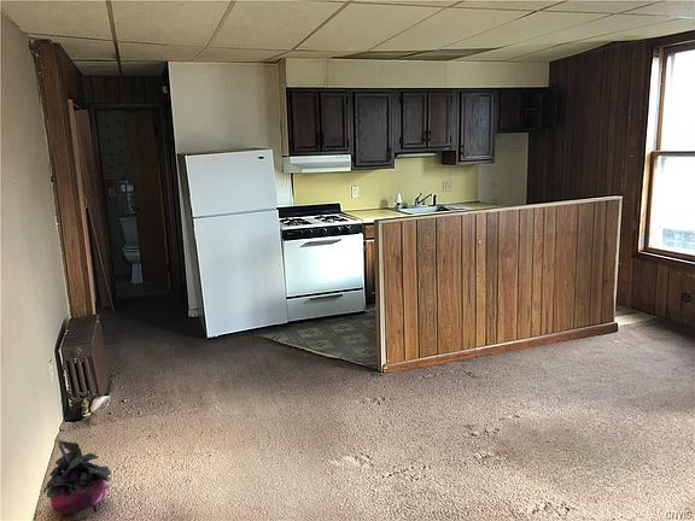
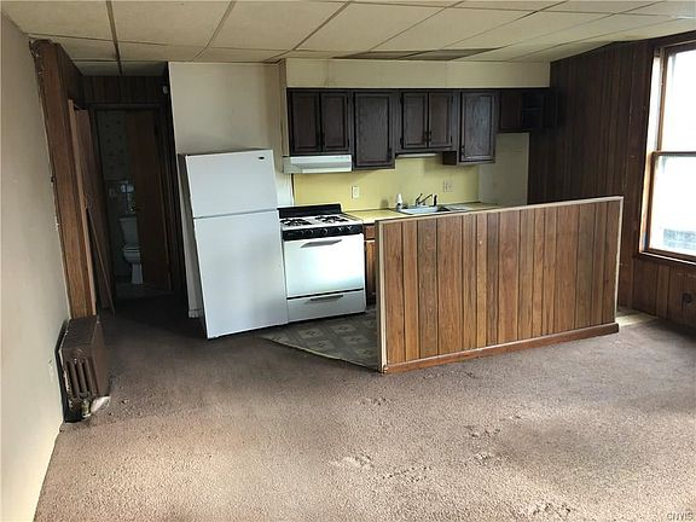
- potted plant (78, 470)
